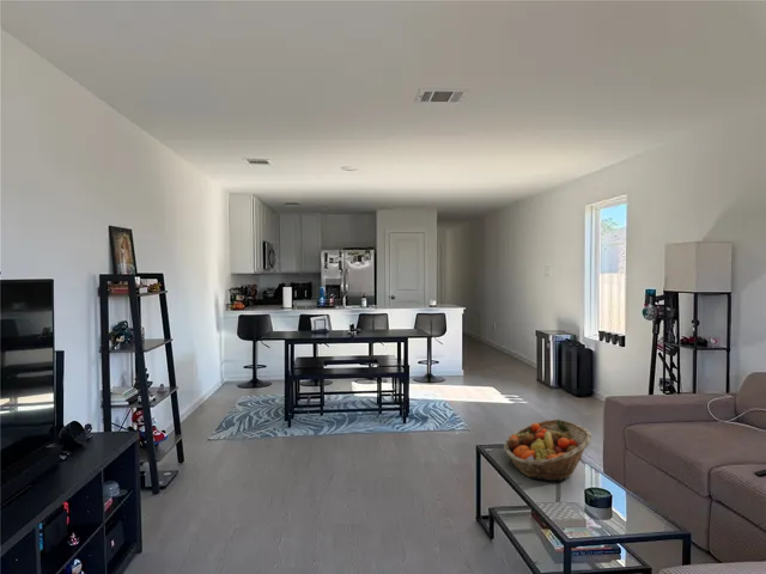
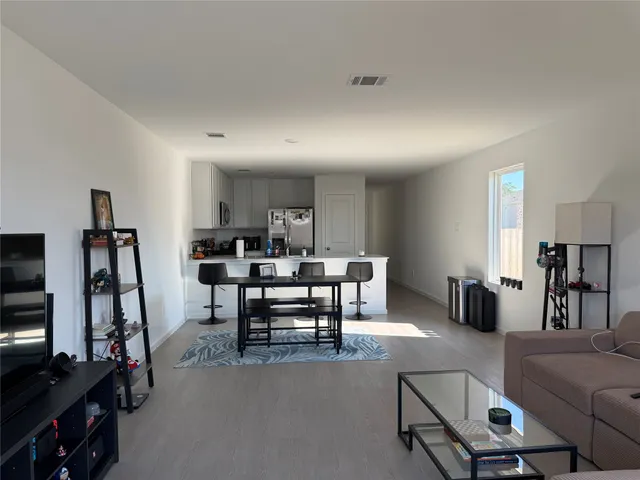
- fruit basket (546, 447)
